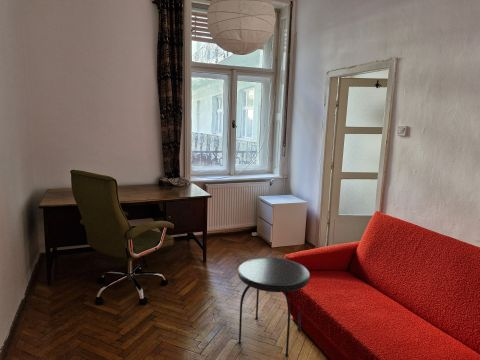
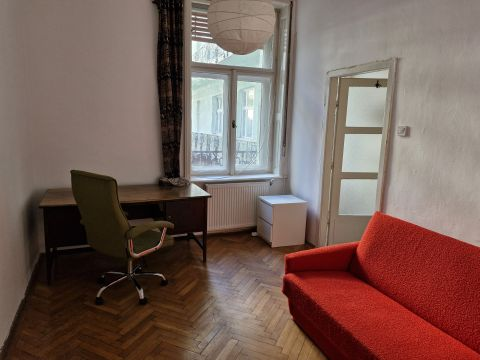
- side table (272, 291)
